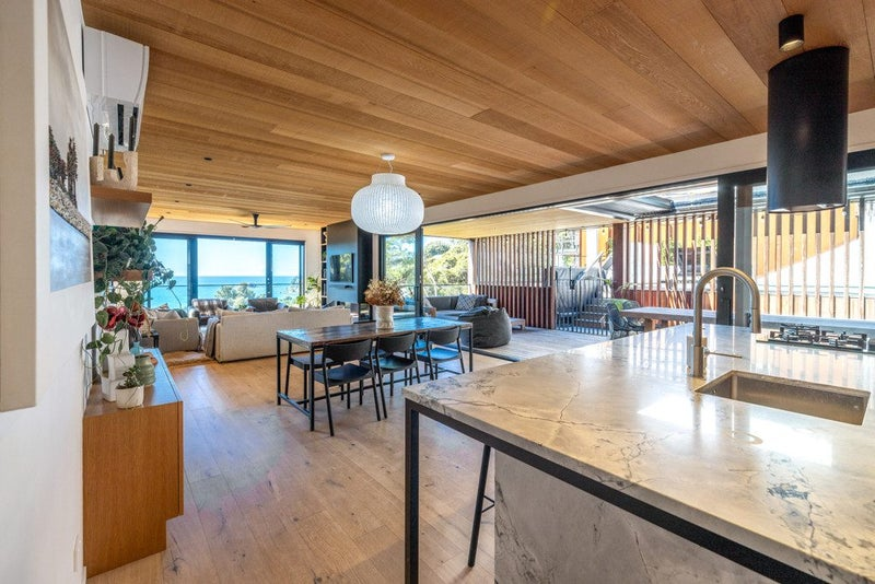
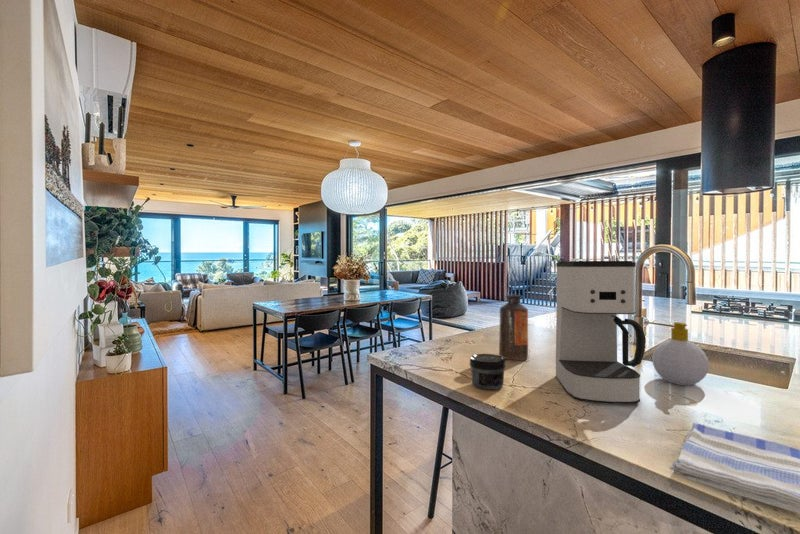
+ dish towel (741, 460)
+ jar (487, 371)
+ soap bottle (679, 352)
+ bottle (513, 326)
+ coffee maker (601, 325)
